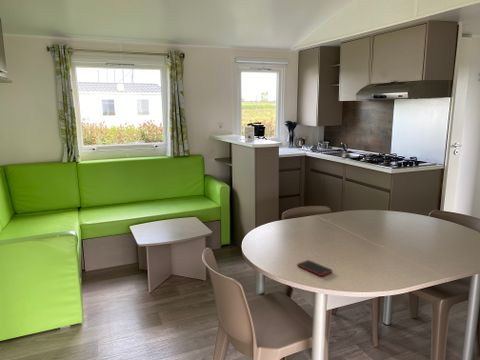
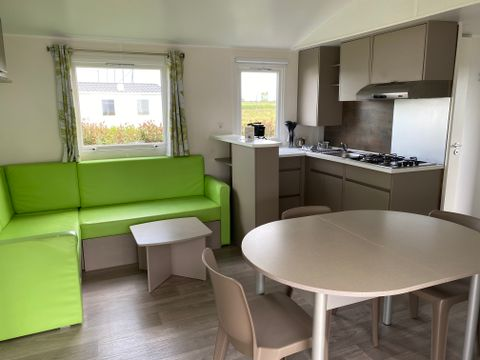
- cell phone (314, 267)
